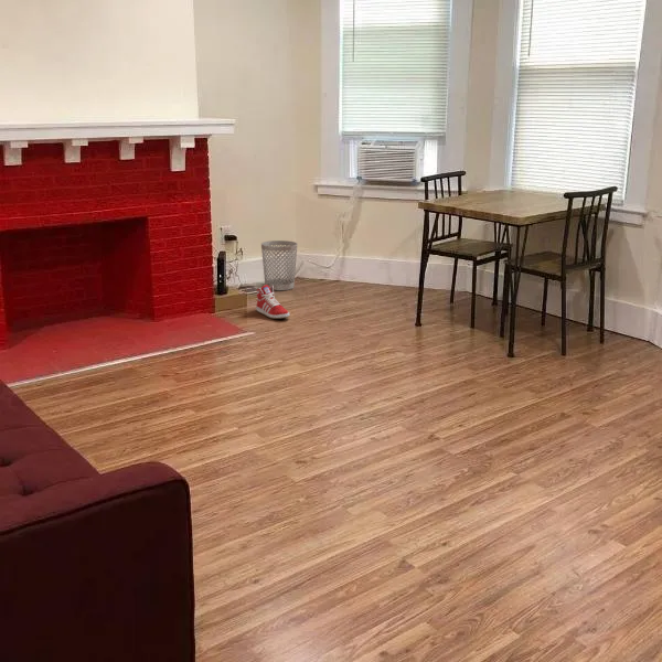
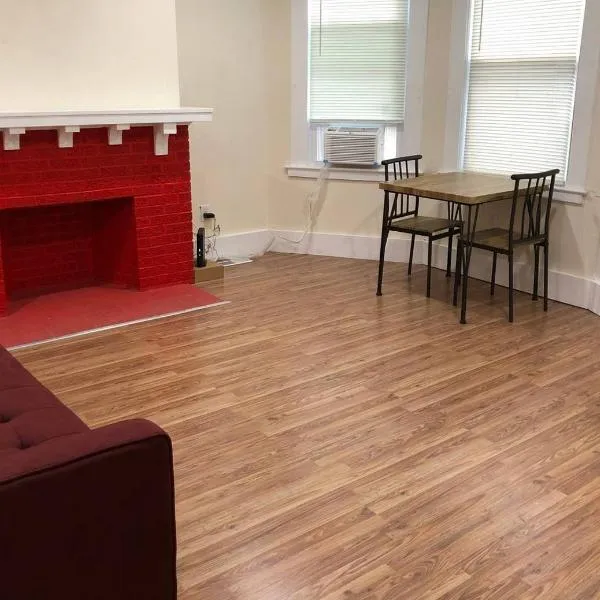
- wastebasket (279, 265)
- sneaker (271, 300)
